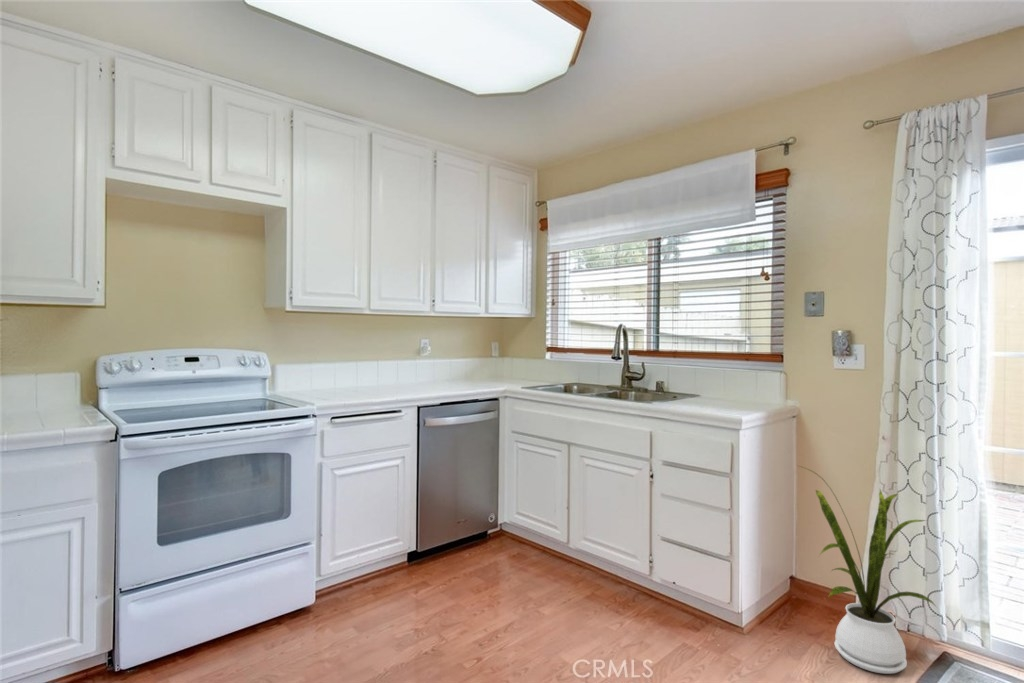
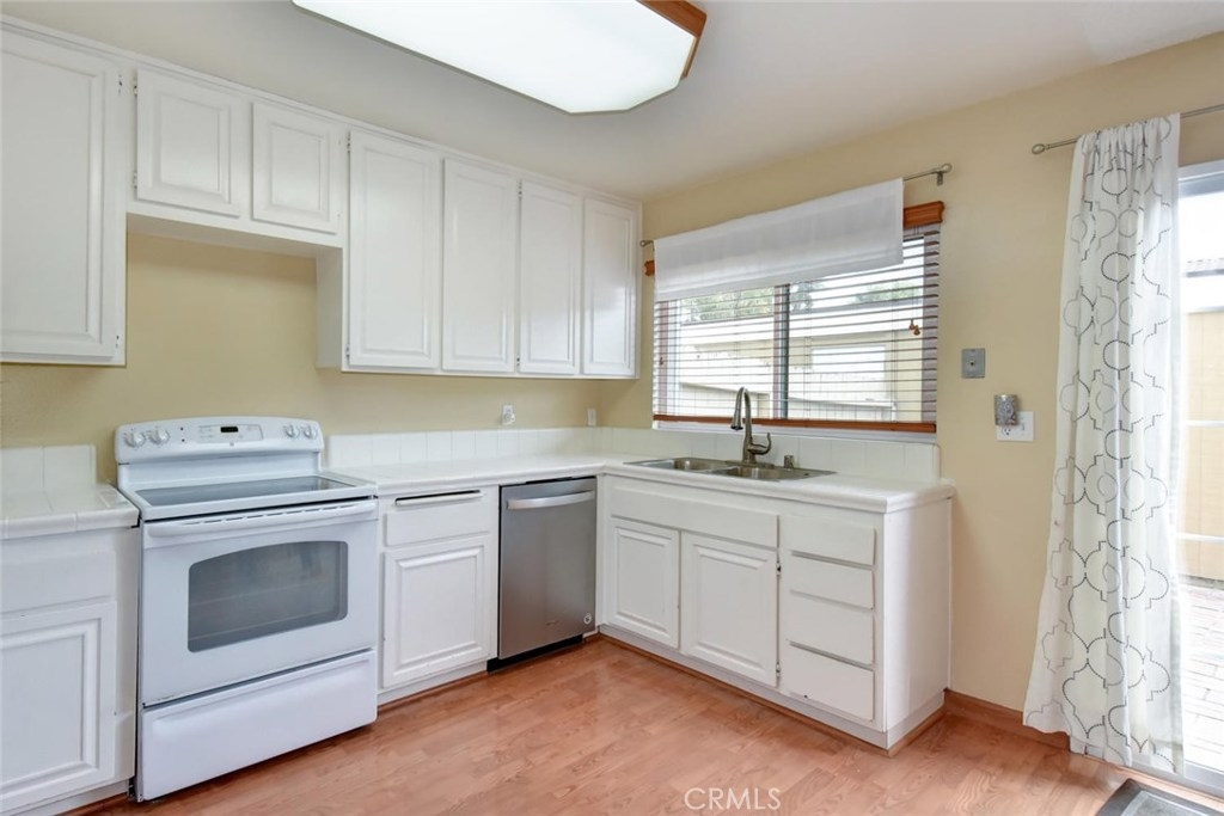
- house plant (861, 564)
